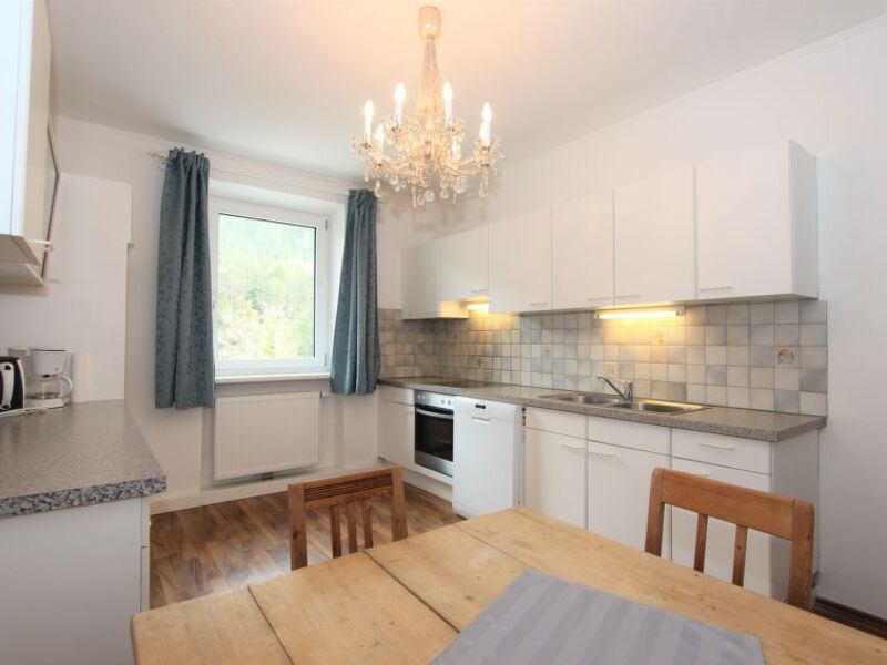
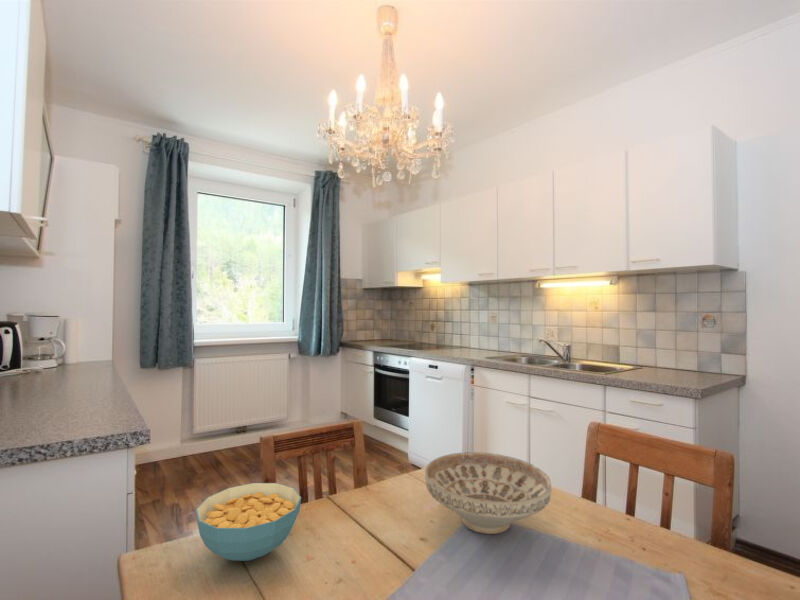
+ decorative bowl (486, 497)
+ cereal bowl (249, 527)
